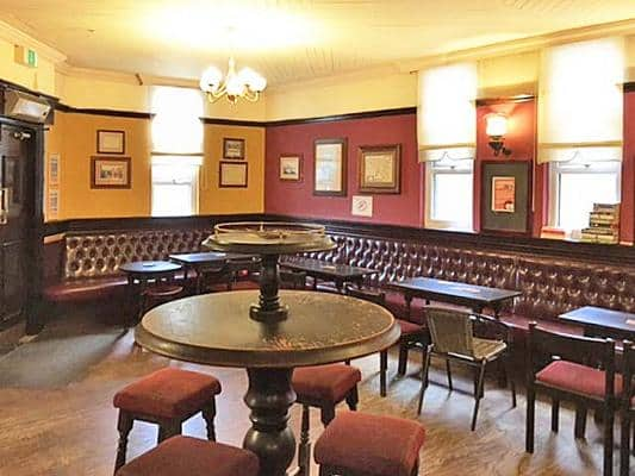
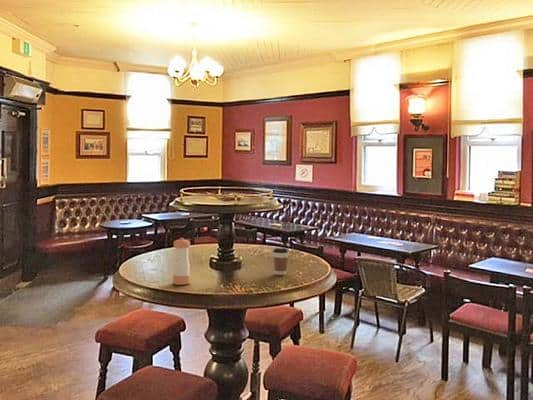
+ coffee cup (280, 261)
+ pepper shaker (181, 260)
